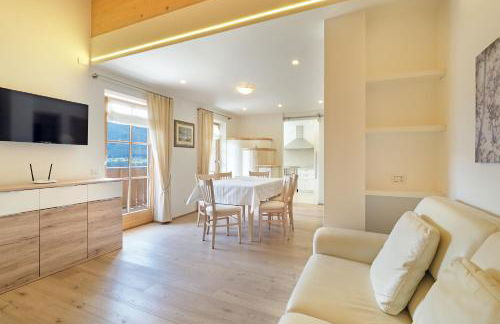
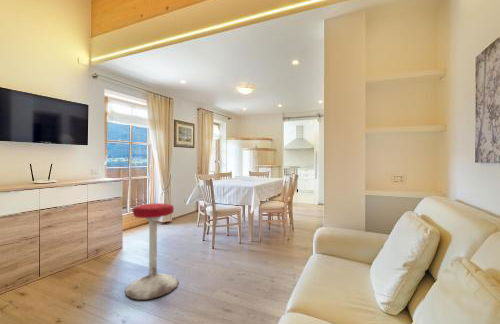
+ stool (152, 246)
